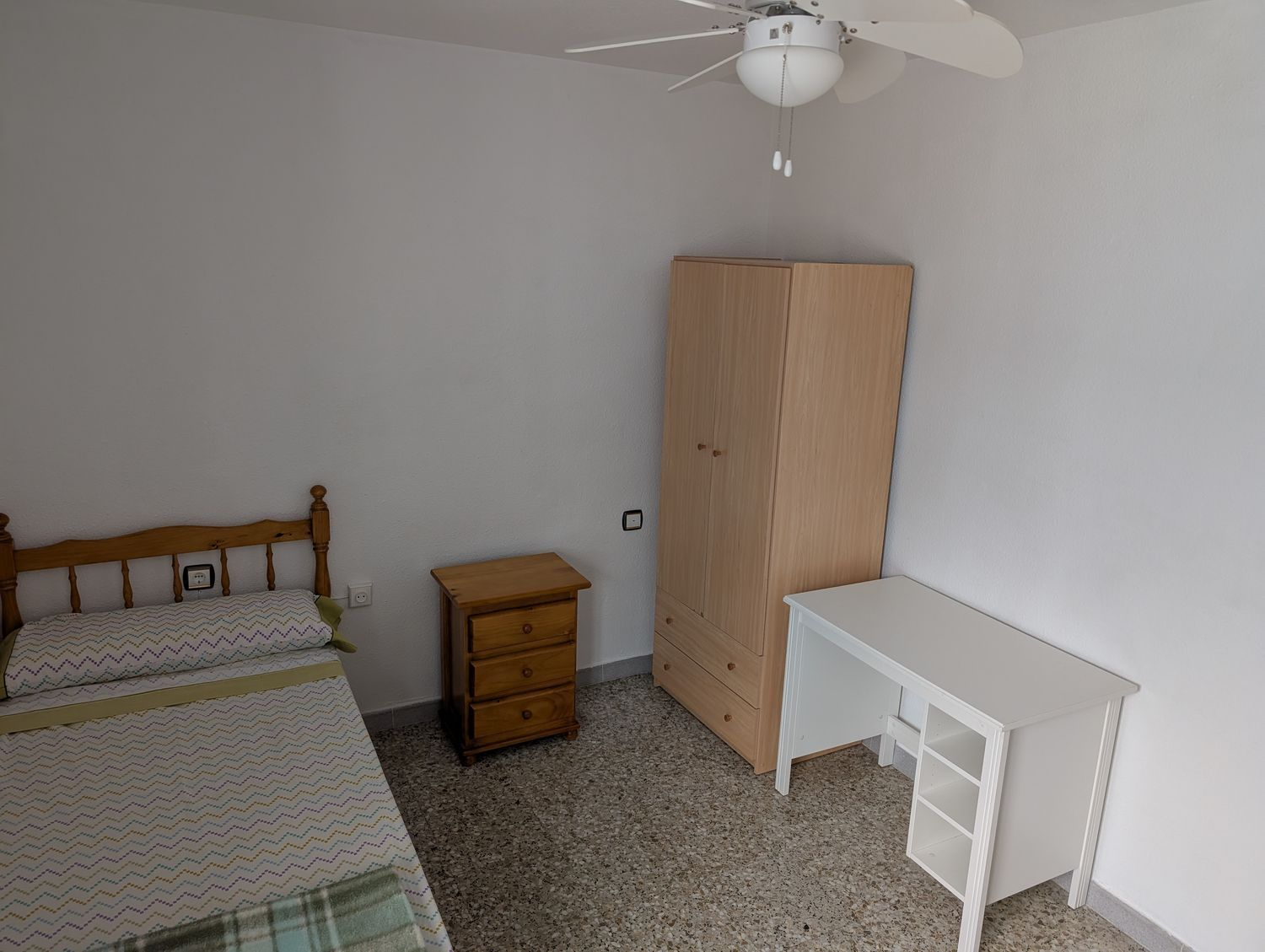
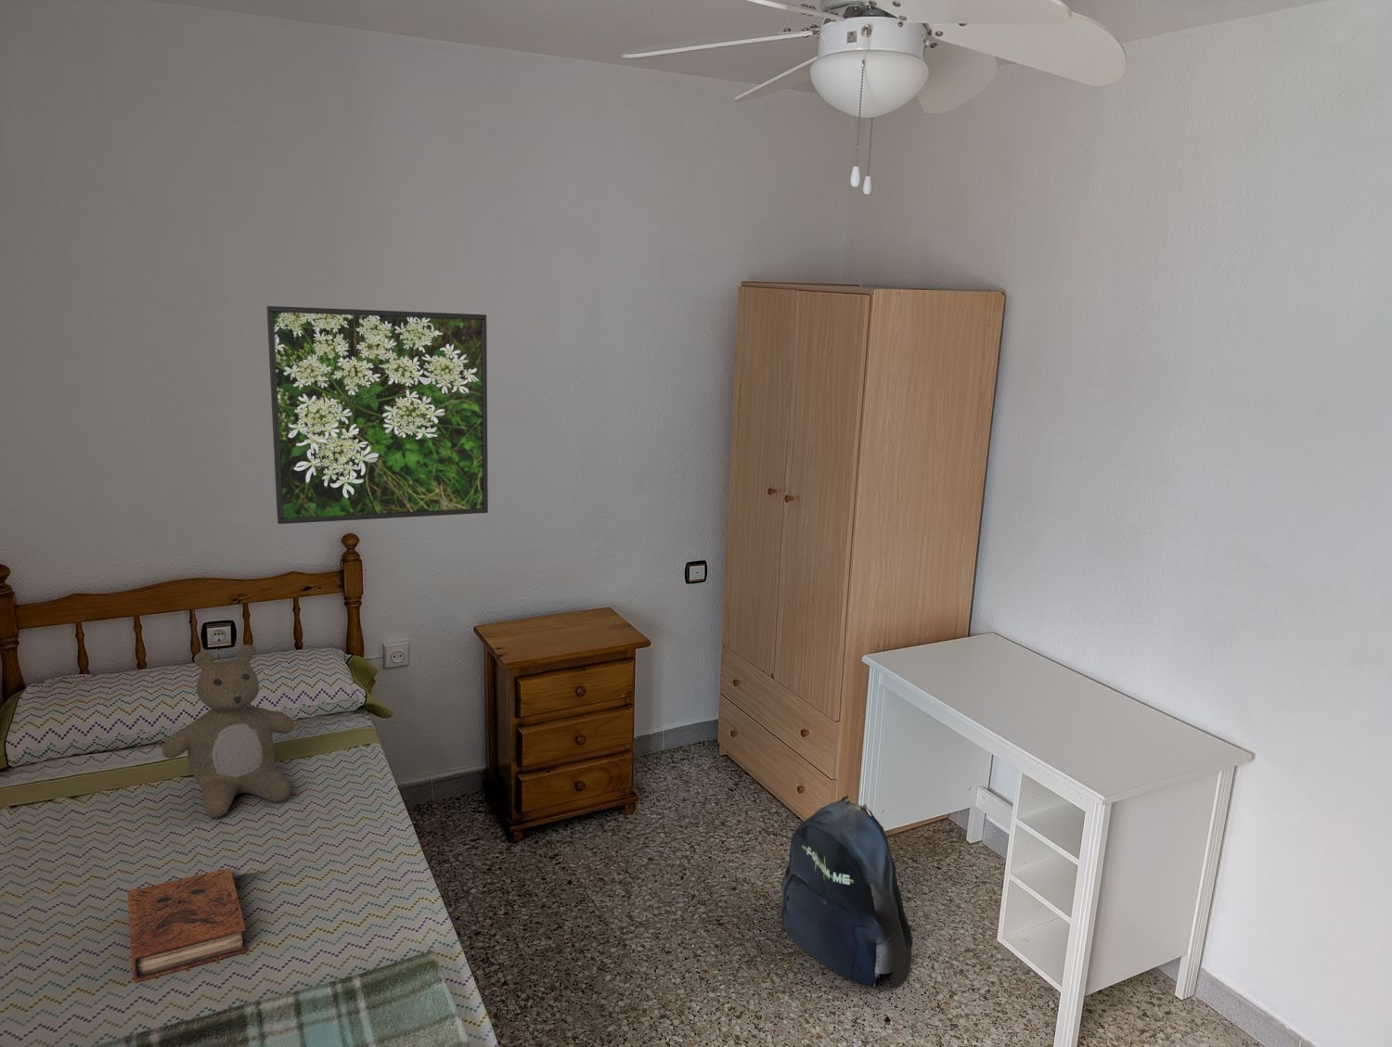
+ book (185, 921)
+ teddy bear (234, 725)
+ backpack (850, 875)
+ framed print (384, 416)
